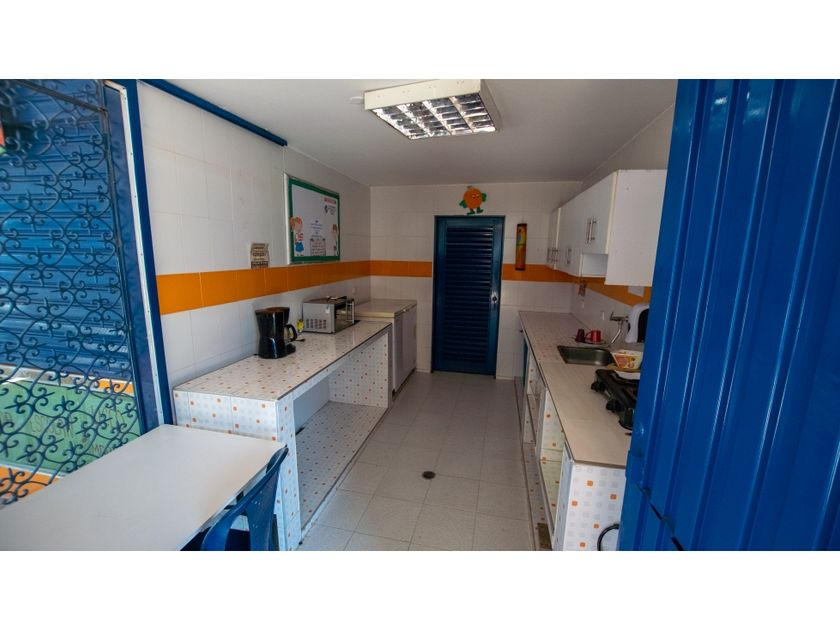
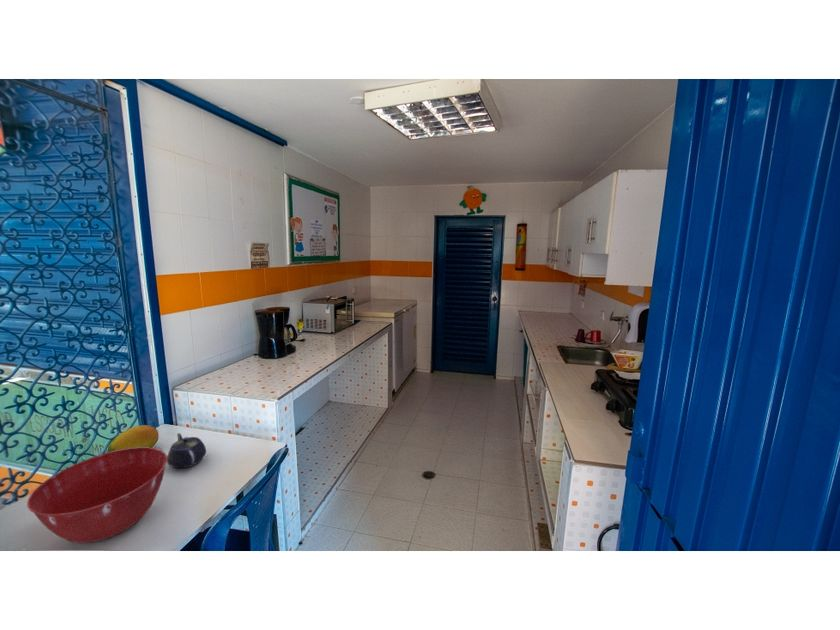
+ mixing bowl (107, 499)
+ fruit (133, 440)
+ teapot (186, 449)
